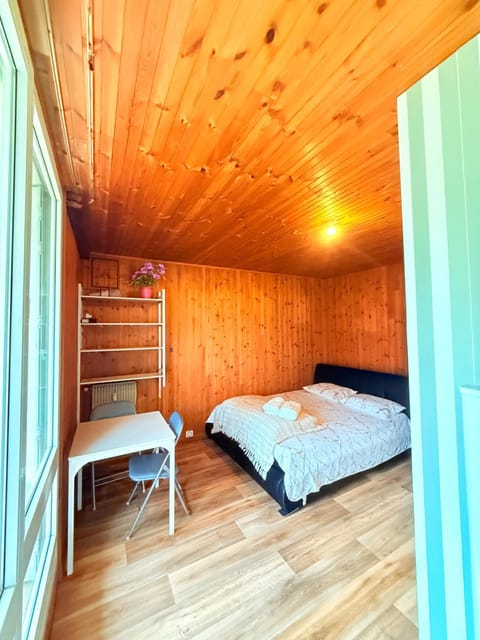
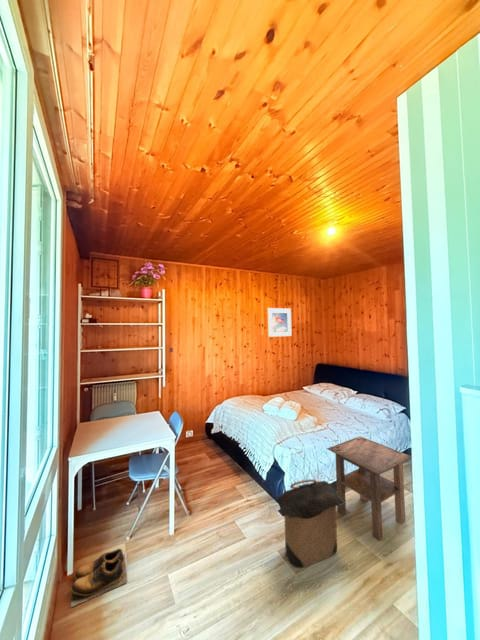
+ laundry hamper (310, 510)
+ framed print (279, 322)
+ shoes (100, 569)
+ side table (369, 483)
